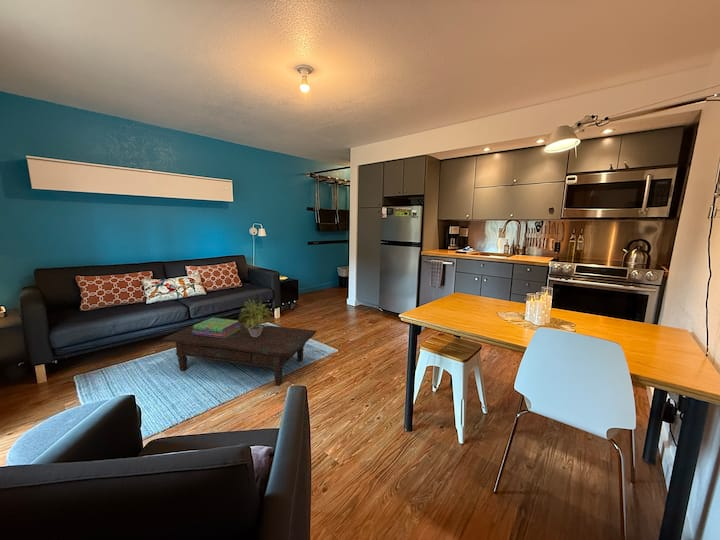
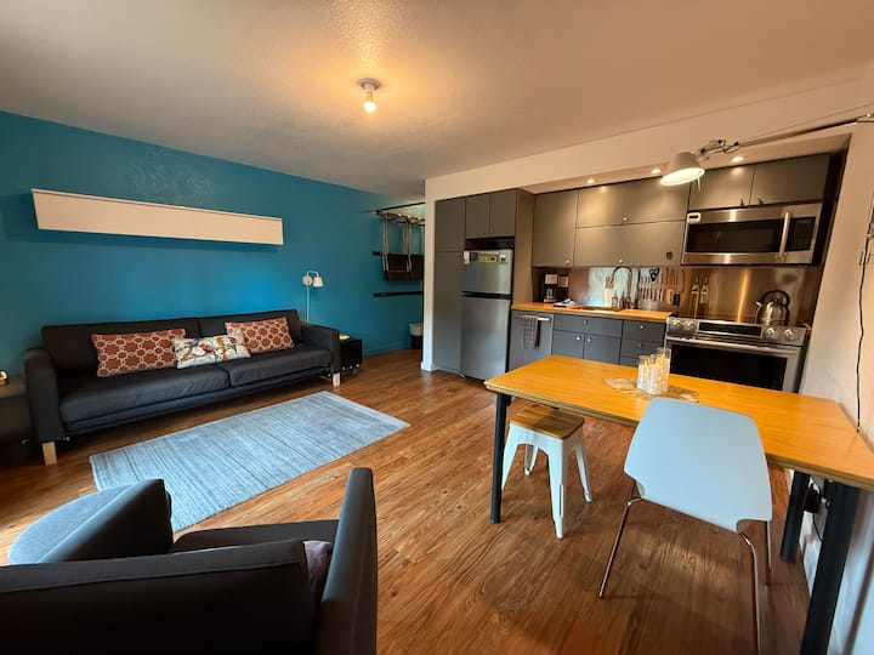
- stack of books (217, 327)
- potted plant (256, 317)
- coffee table (243, 349)
